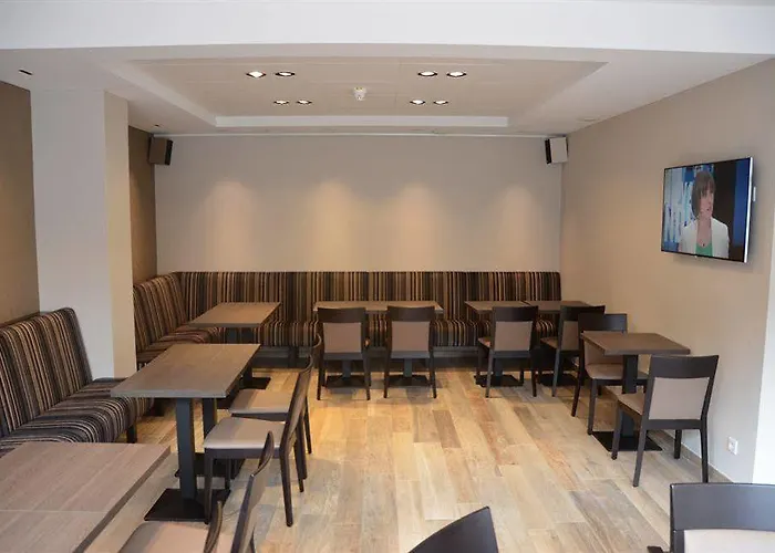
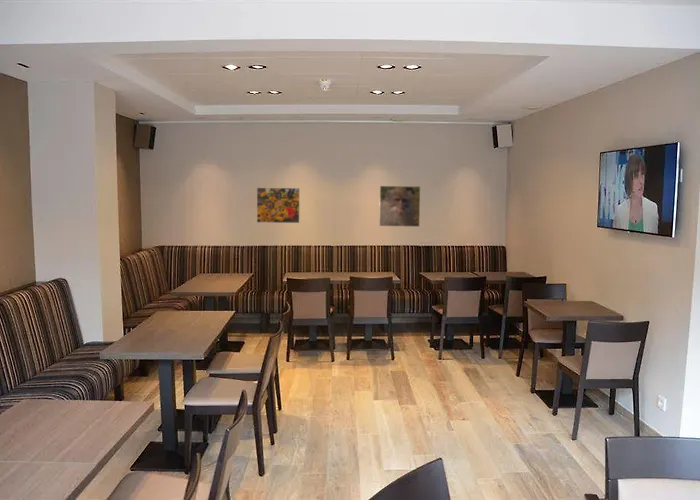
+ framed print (399, 206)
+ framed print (278, 205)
